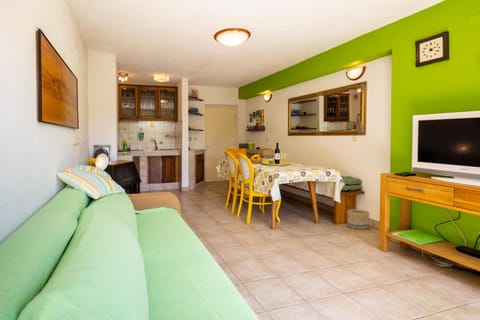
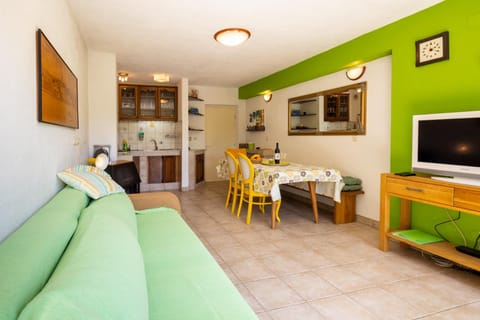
- basket (358, 218)
